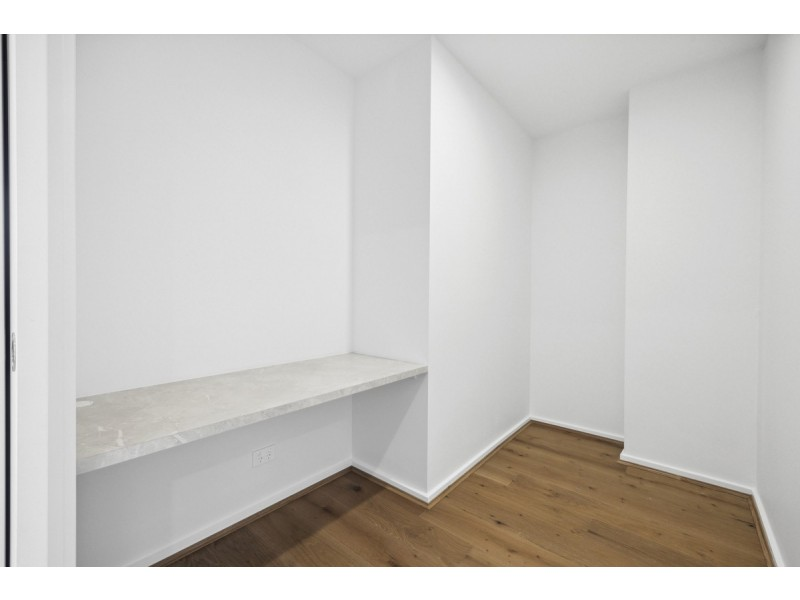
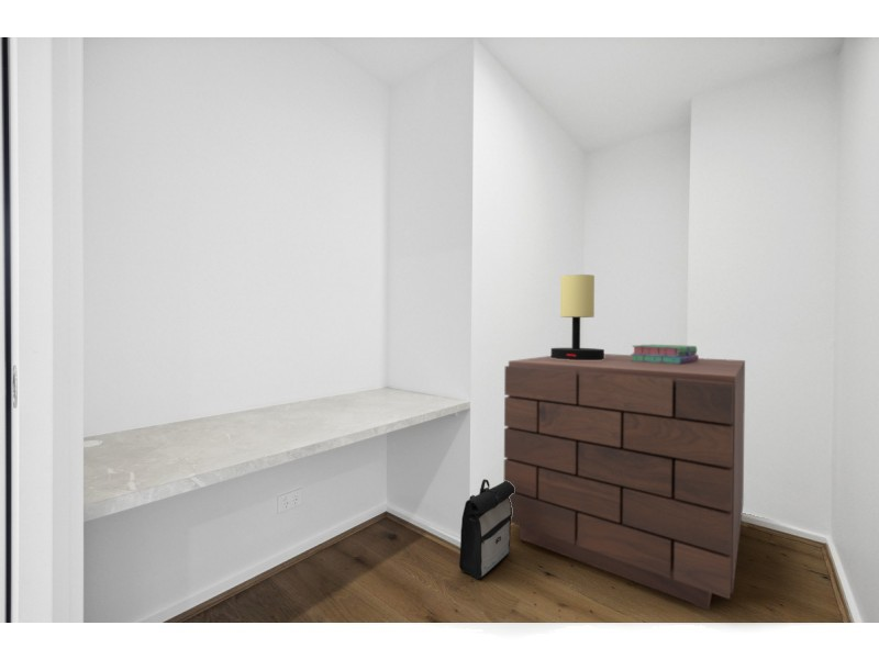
+ stack of books (664, 353)
+ table lamp (577, 316)
+ backpack (487, 522)
+ dresser (628, 445)
